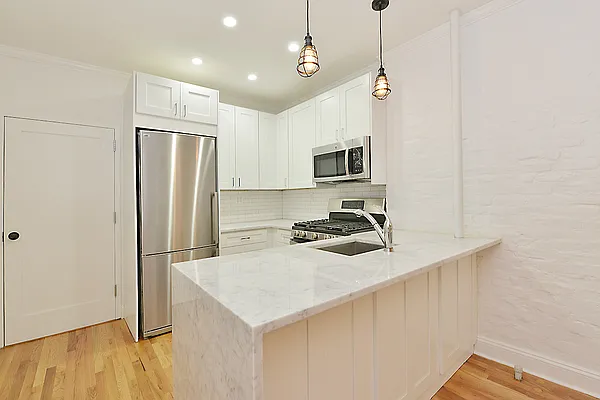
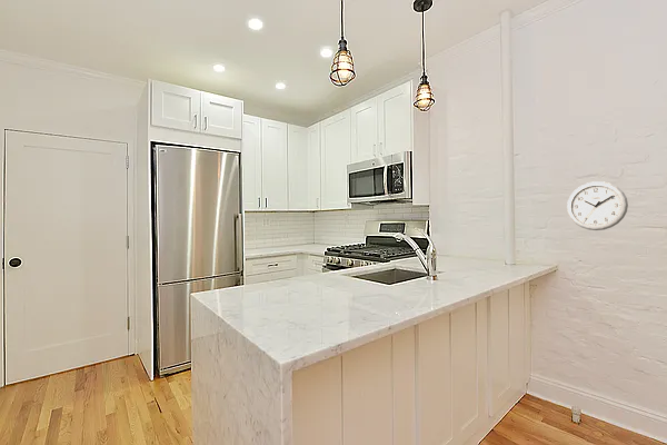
+ wall clock (595, 206)
